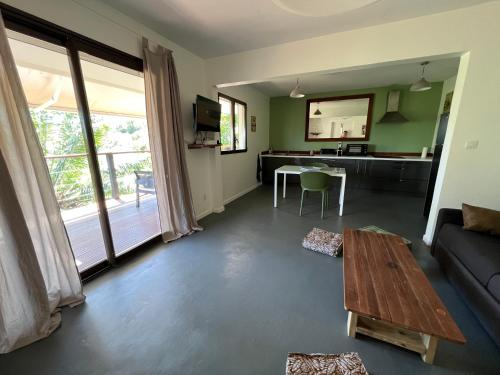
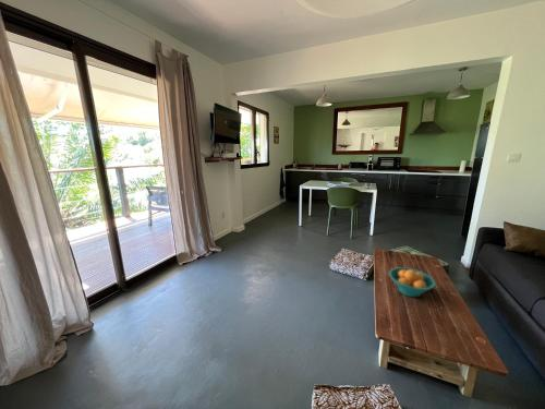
+ fruit bowl (410, 280)
